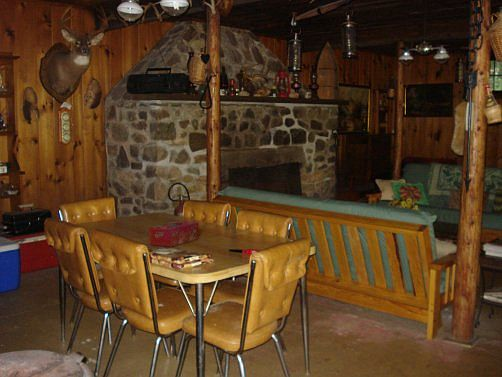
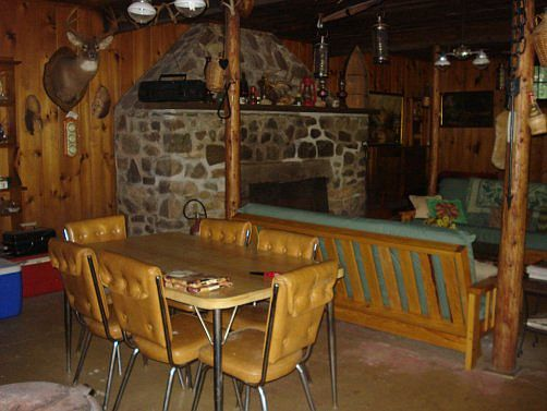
- tissue box (174, 233)
